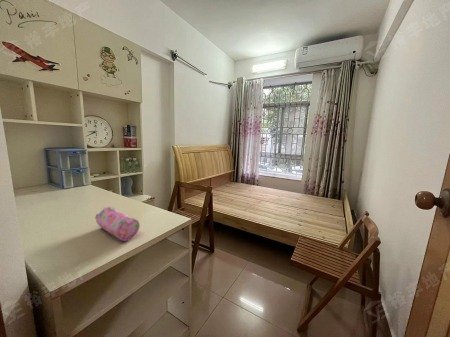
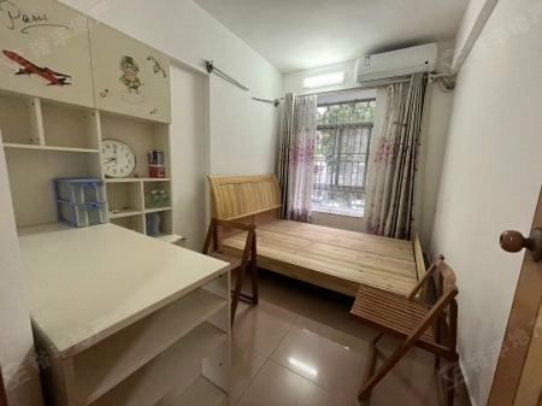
- pencil case (116, 222)
